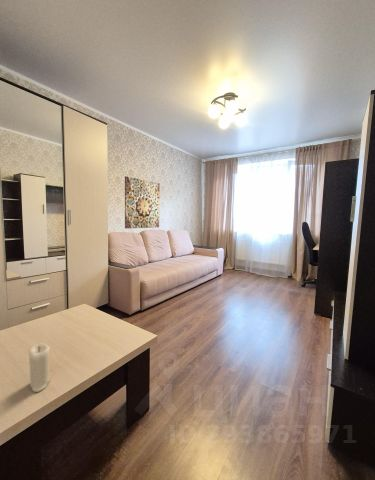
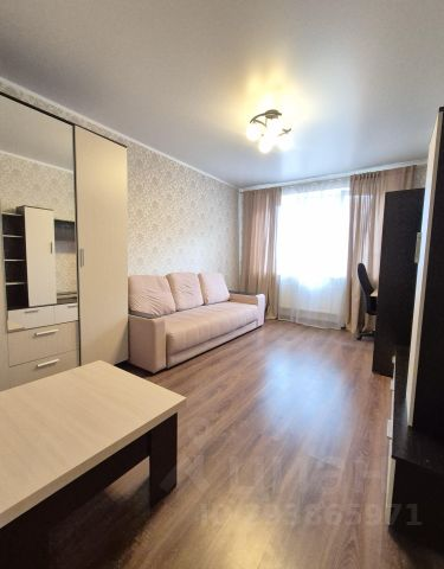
- wall art (143, 204)
- candle (39, 365)
